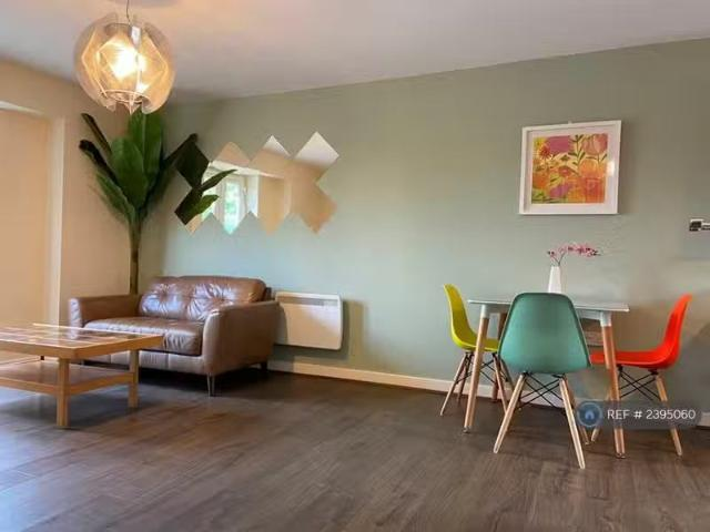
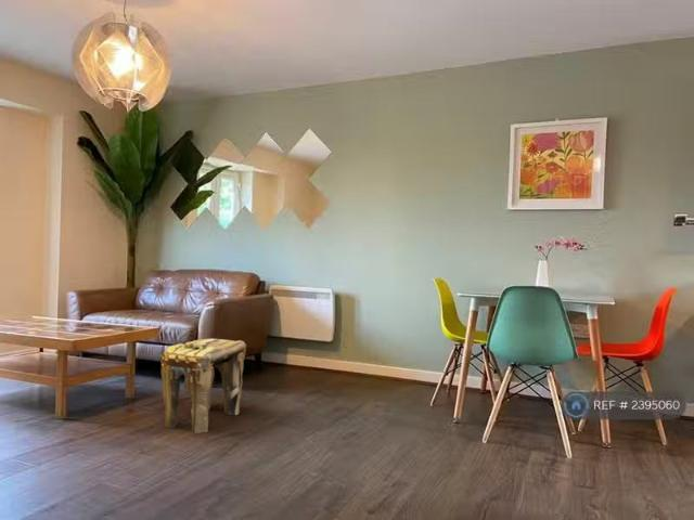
+ stool (203, 379)
